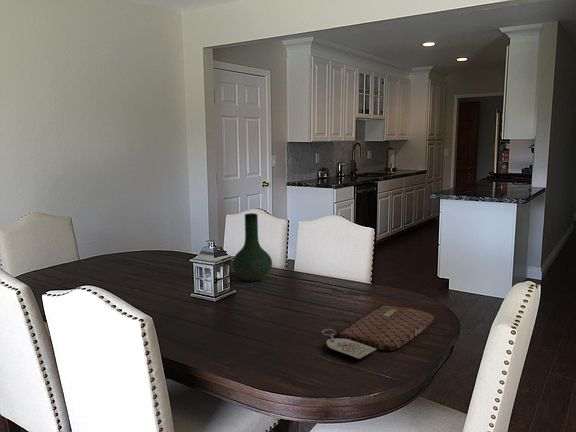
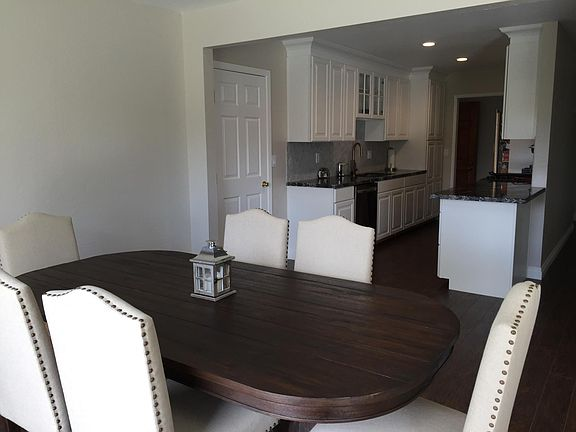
- vase (251, 246)
- placemat (375, 327)
